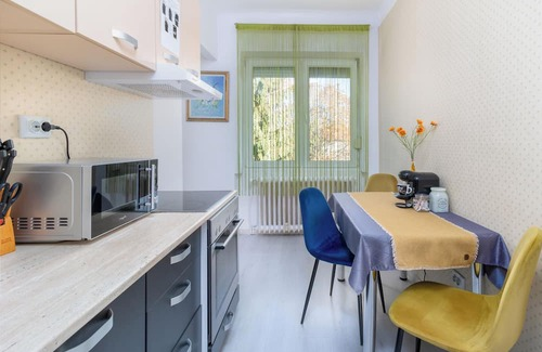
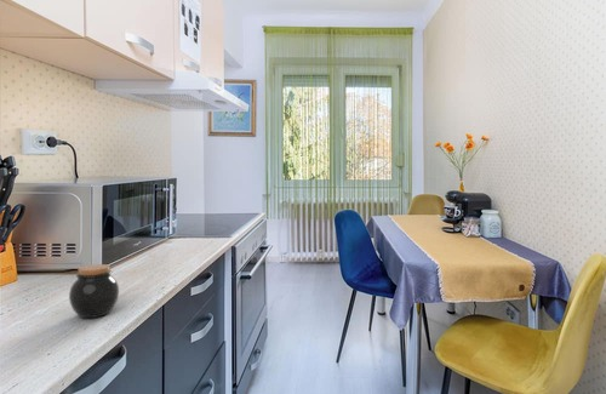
+ jar (95, 290)
